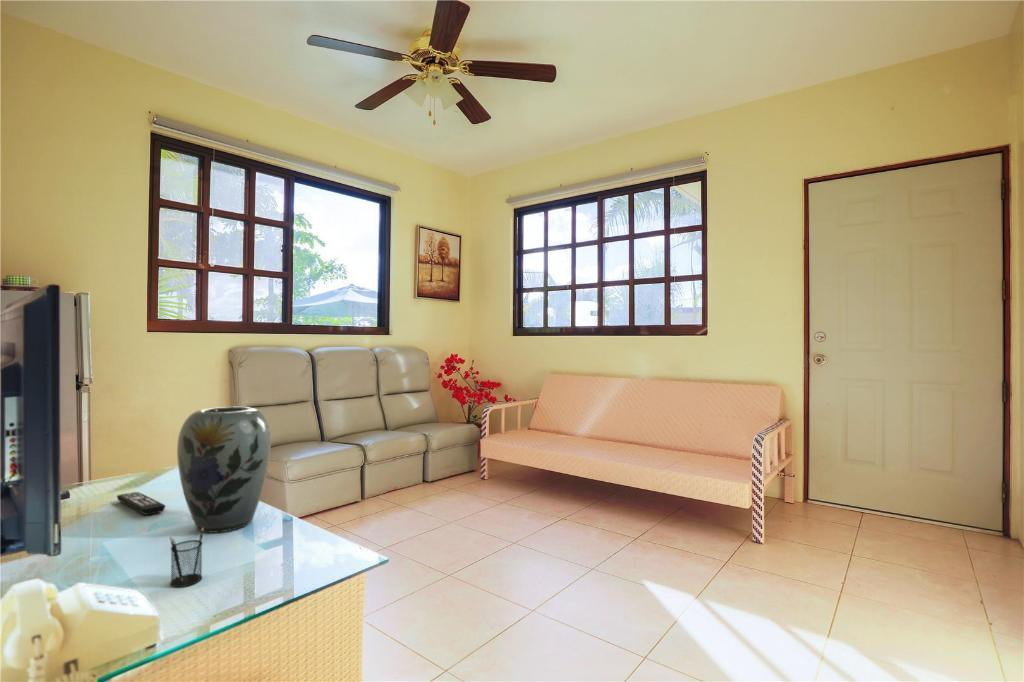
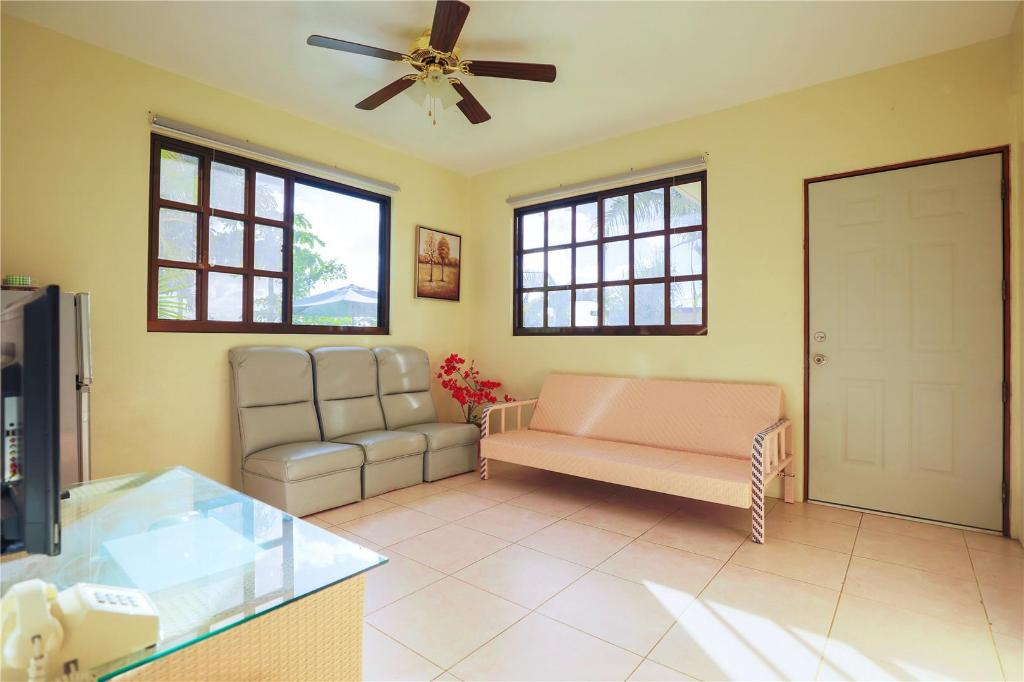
- remote control (140, 502)
- vase (225, 466)
- pencil holder (186, 554)
